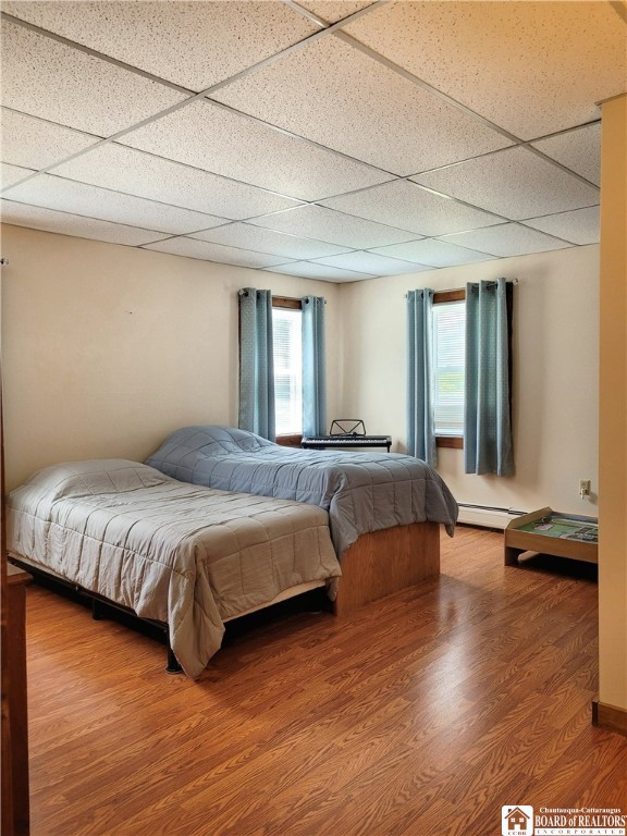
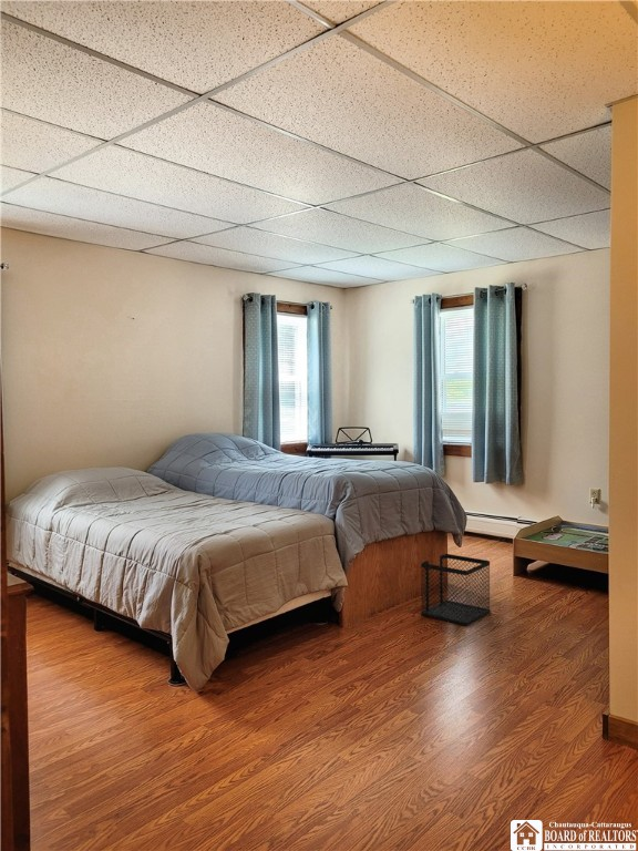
+ wastebasket (455, 587)
